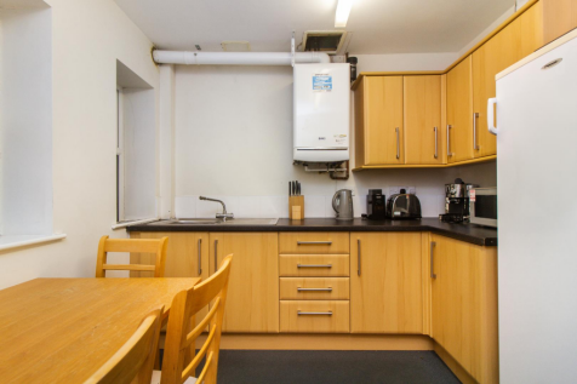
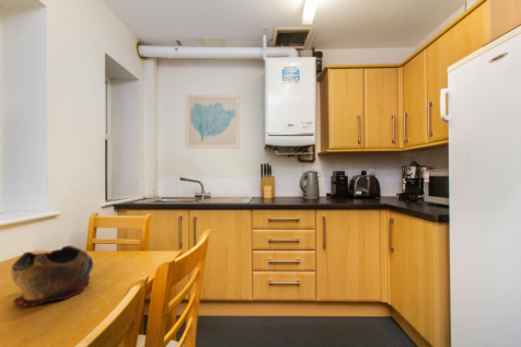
+ wall art (212, 120)
+ decorative bowl (55, 269)
